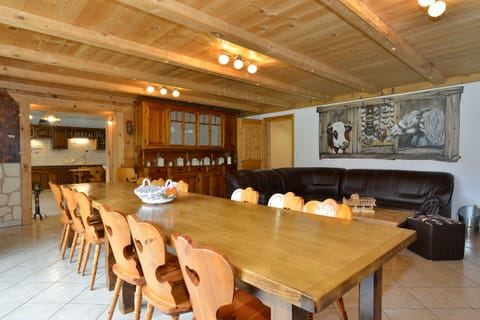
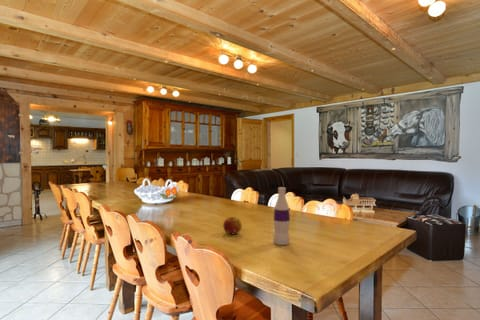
+ fruit (232, 225)
+ bottle (281, 215)
